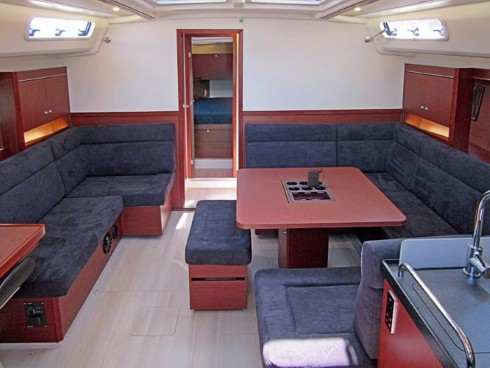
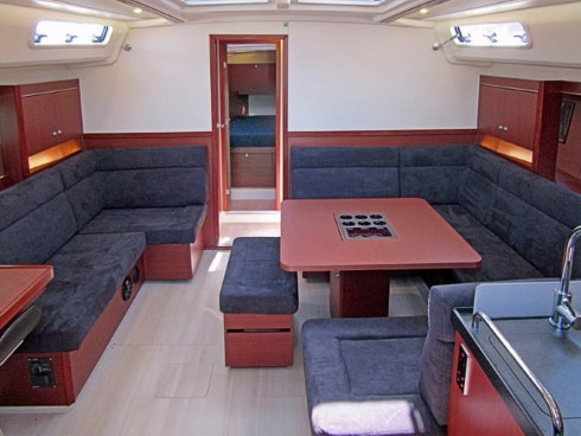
- beer stein (315, 176)
